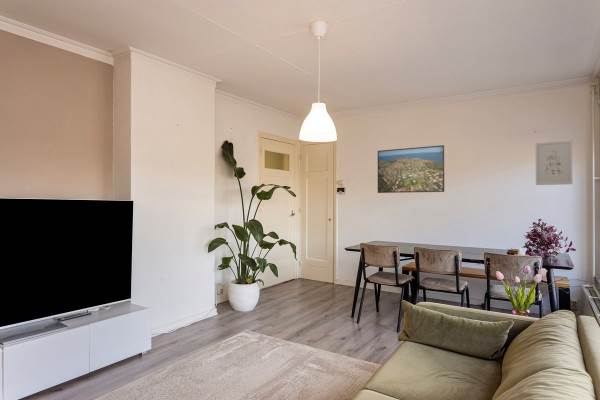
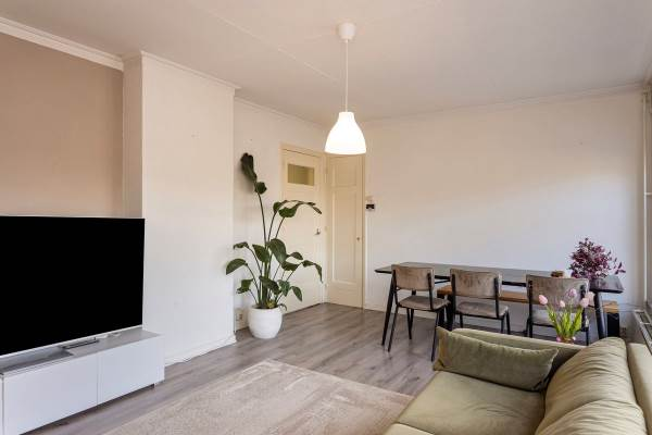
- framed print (409, 170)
- wall art (553, 163)
